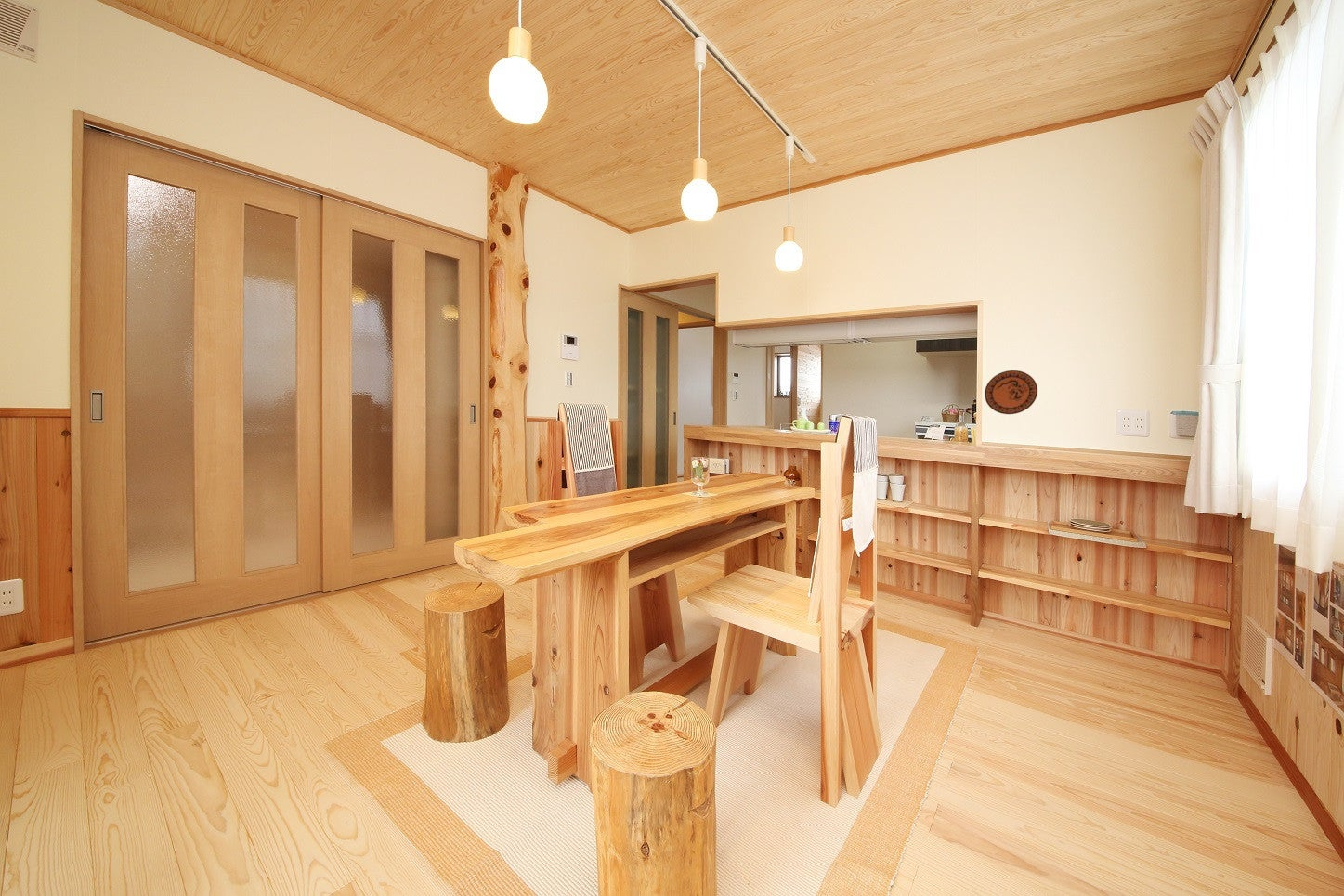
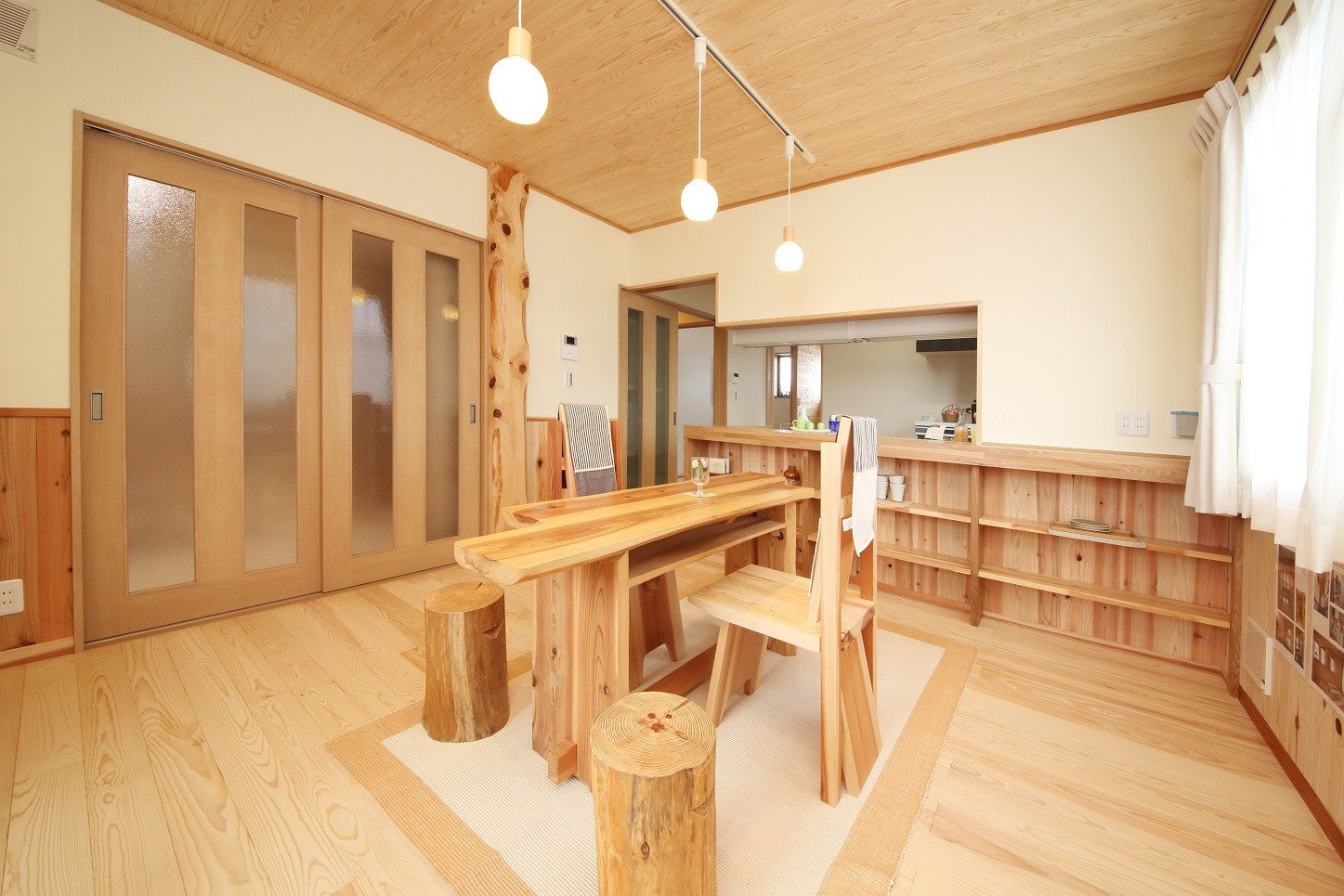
- decorative plate (1010, 392)
